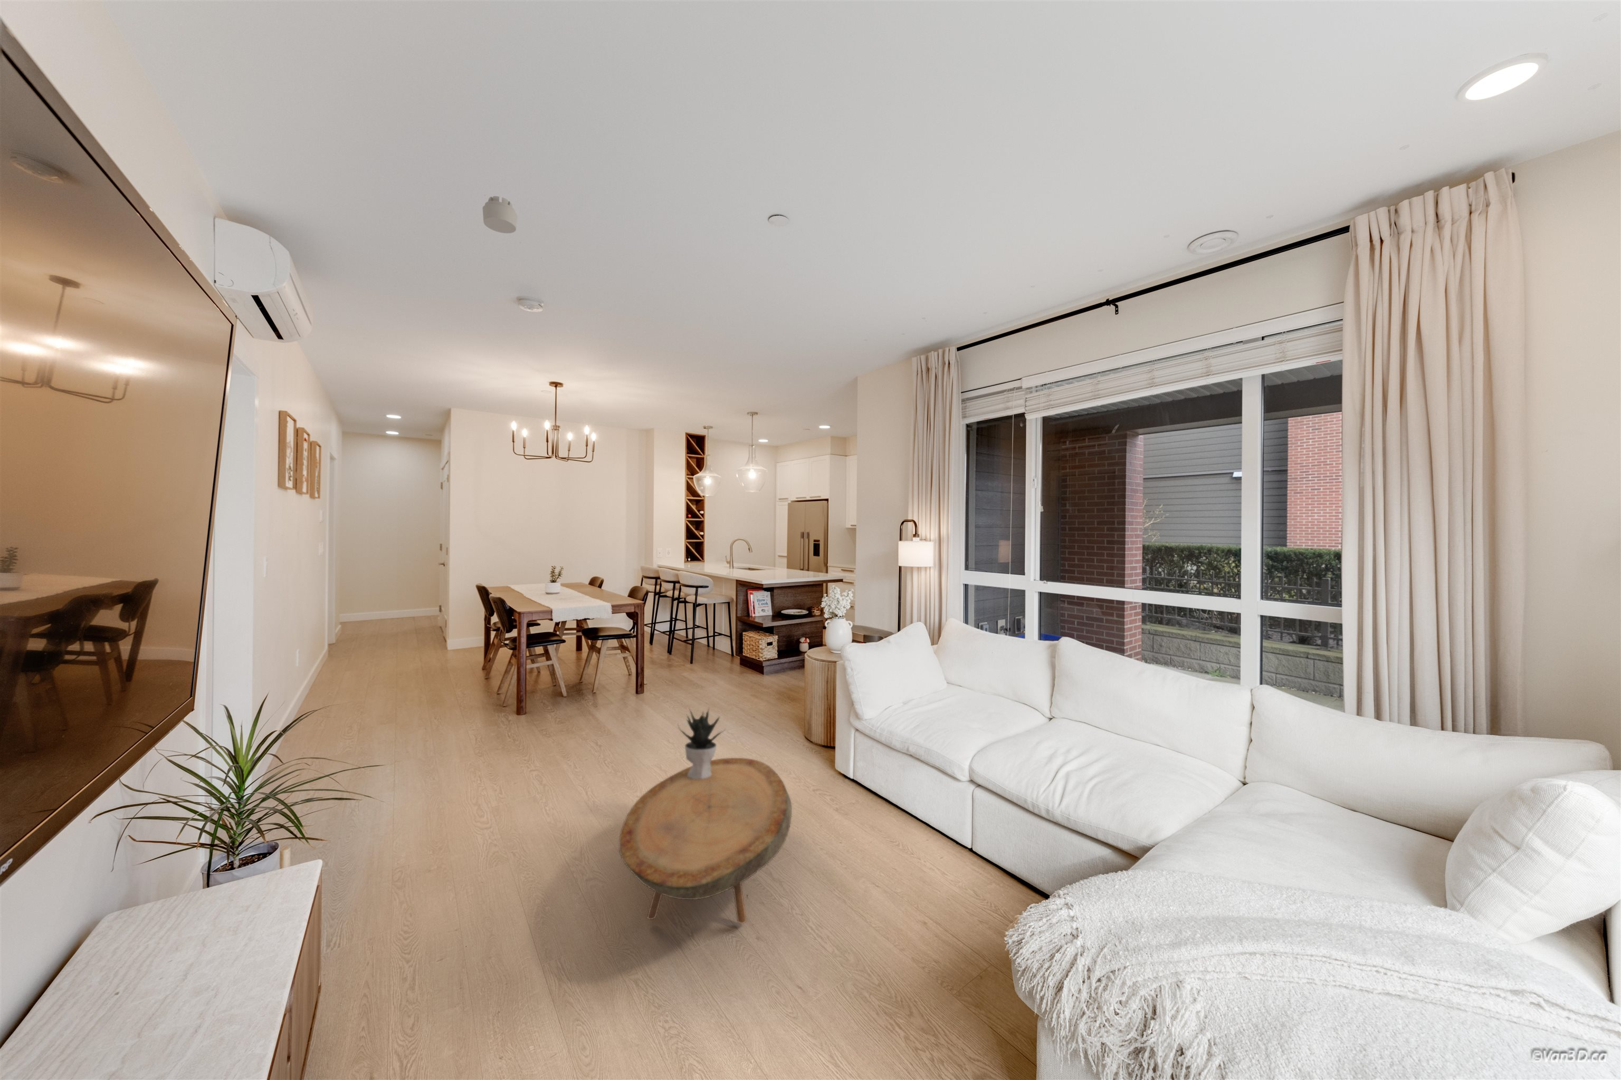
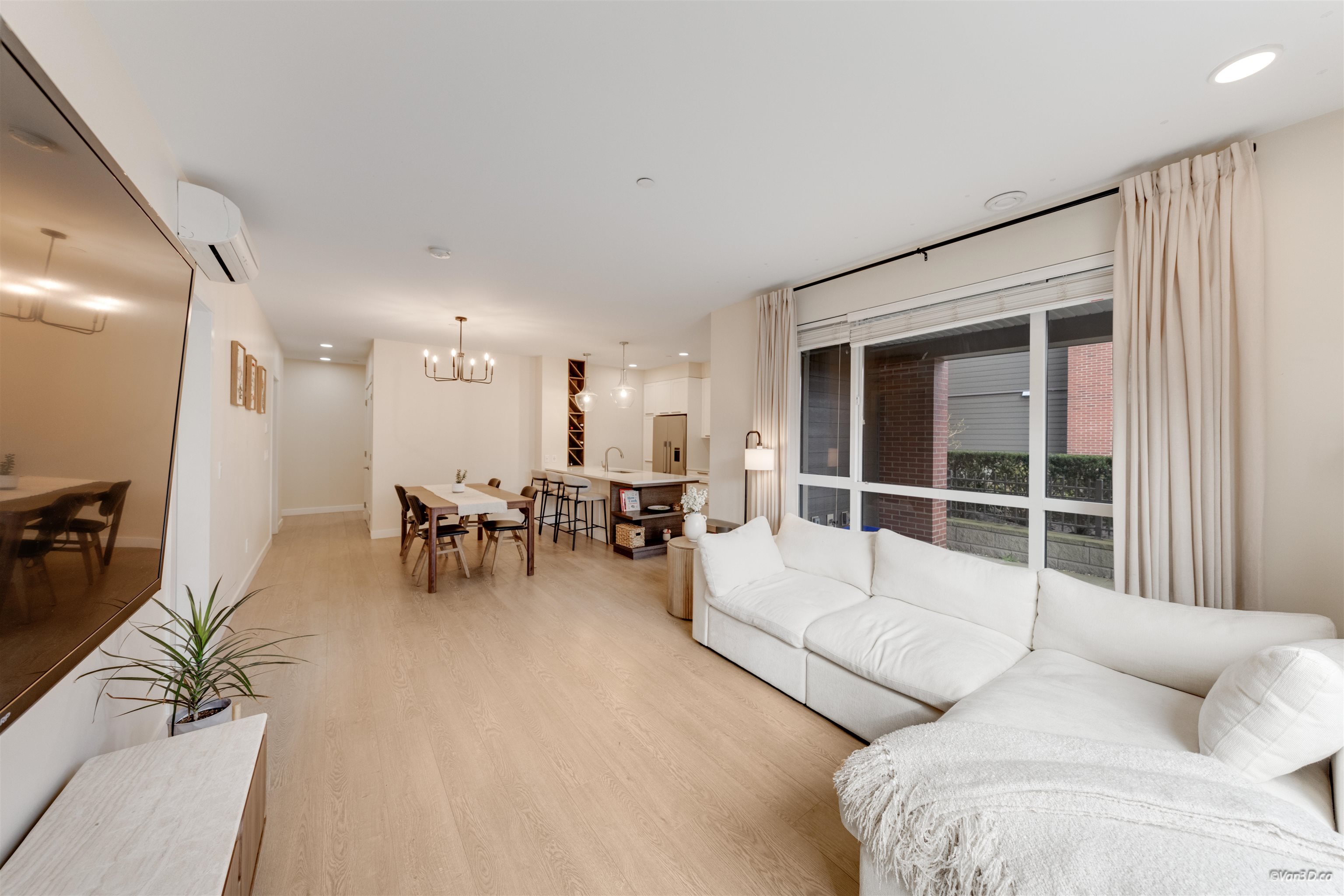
- potted plant (698, 740)
- smoke detector (499, 213)
- coffee table (713, 838)
